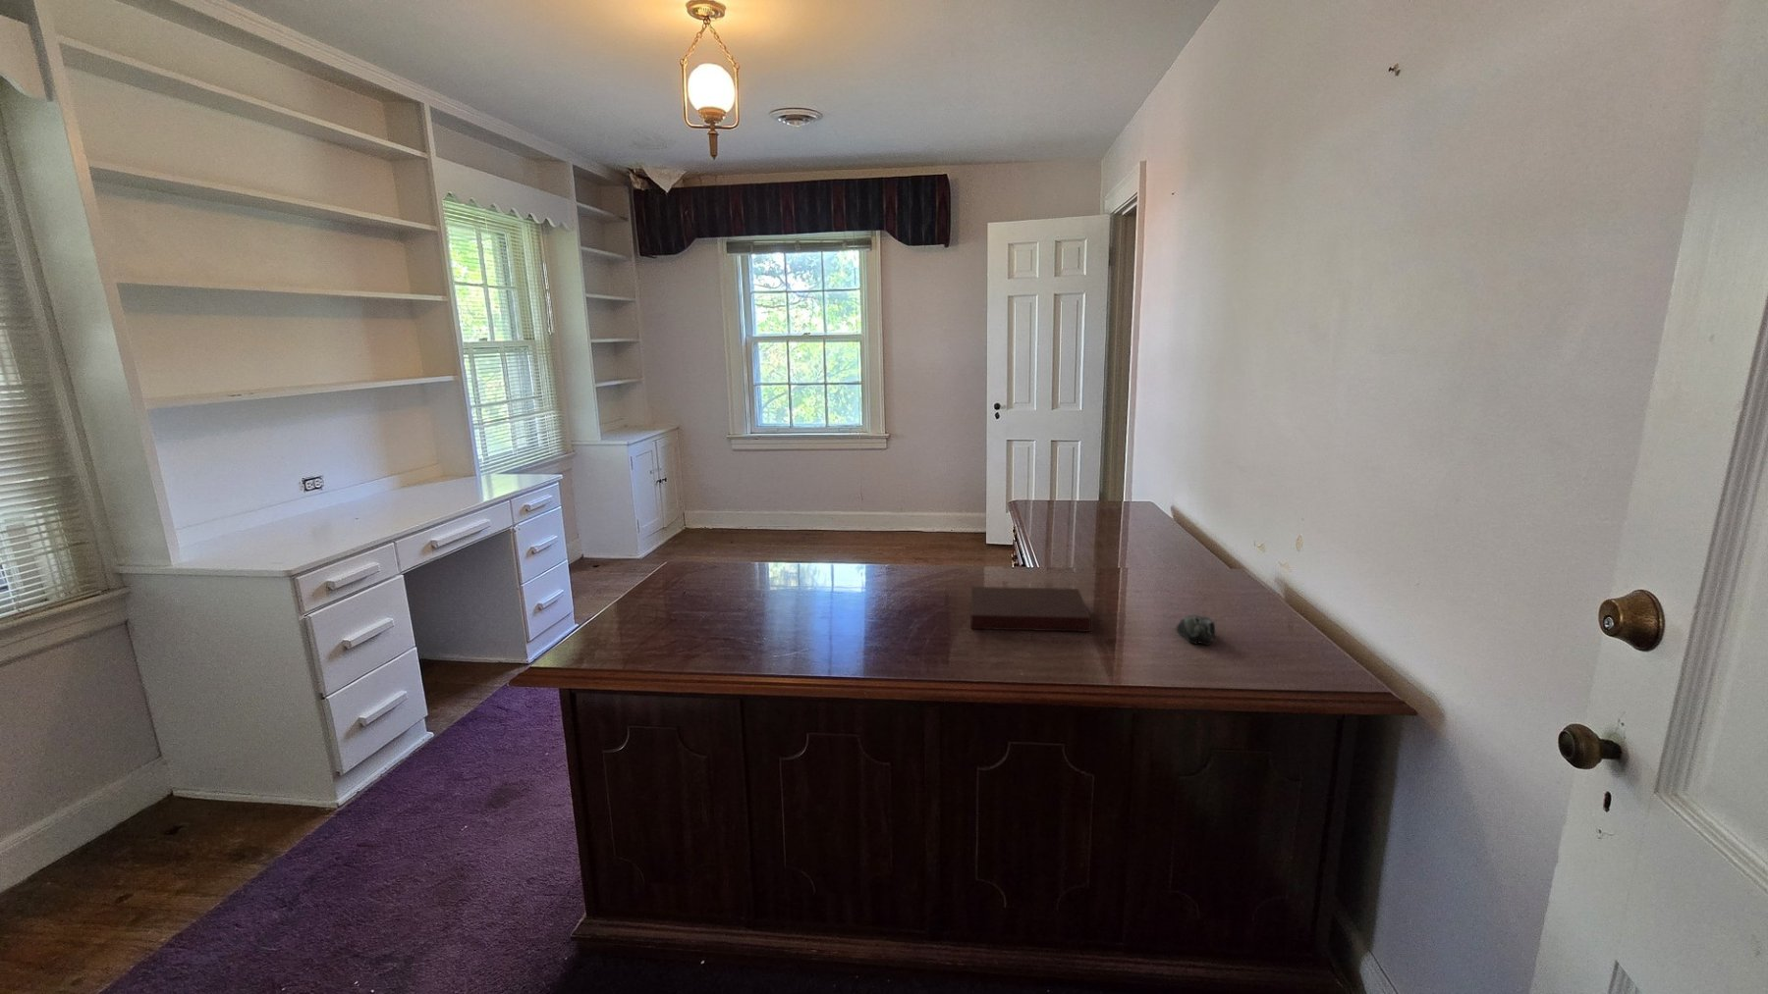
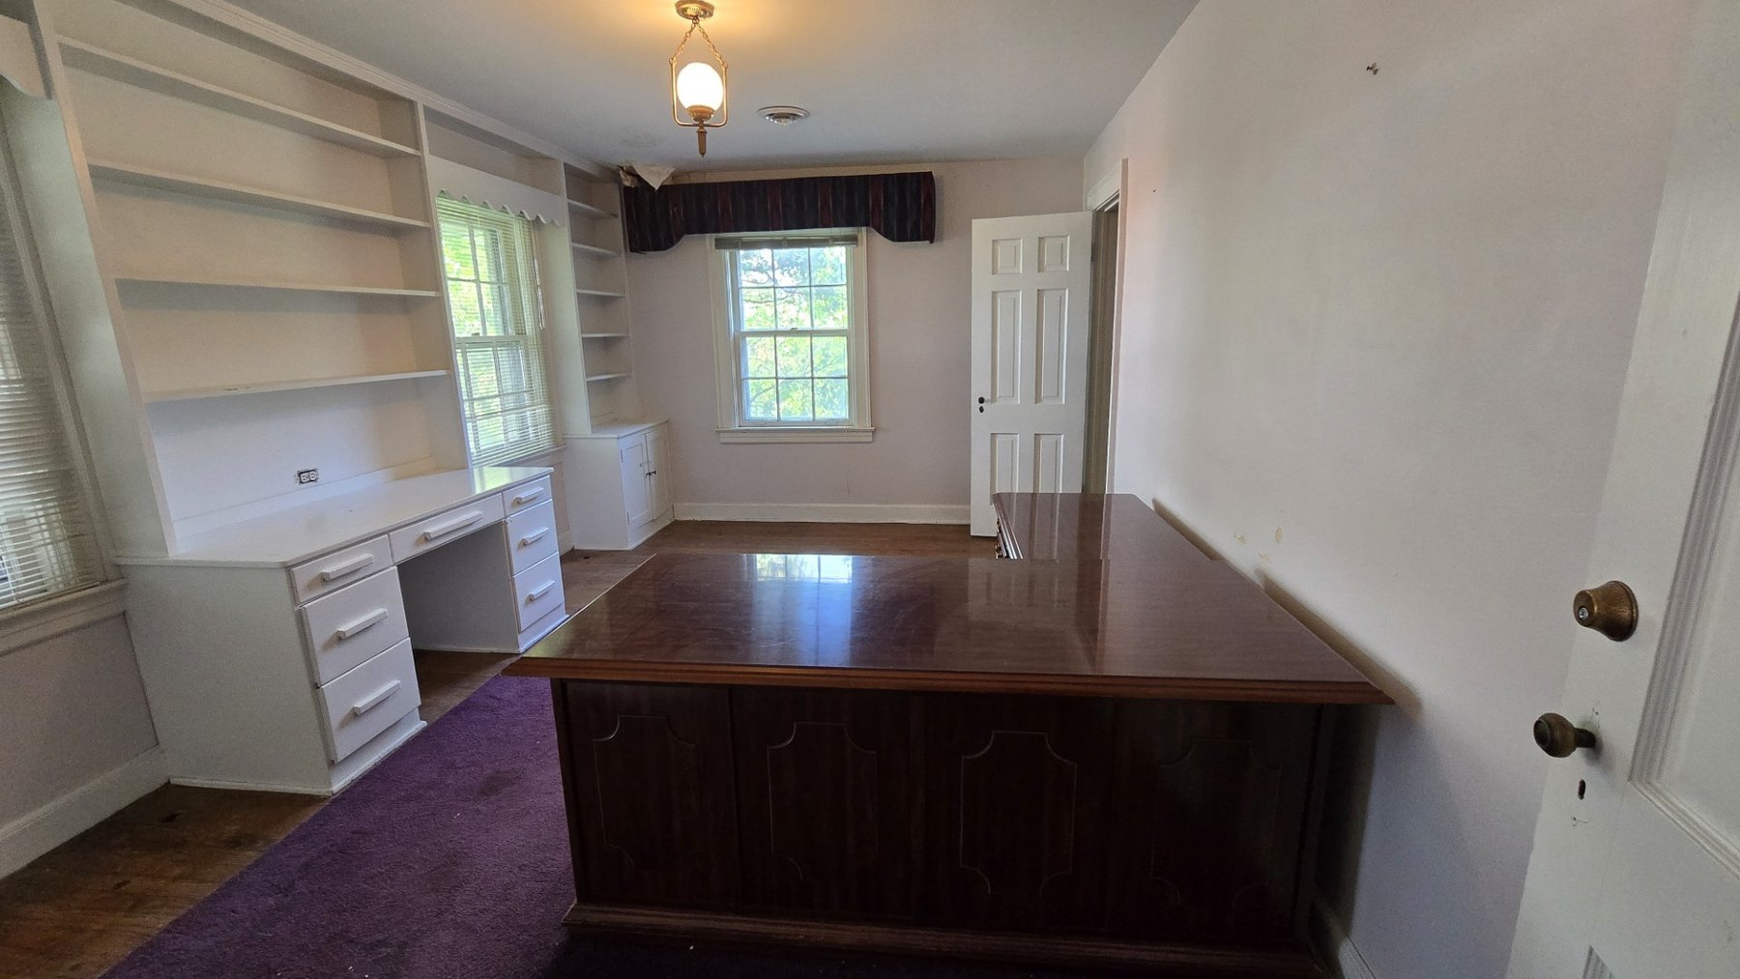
- notebook (1026, 607)
- computer mouse (1196, 626)
